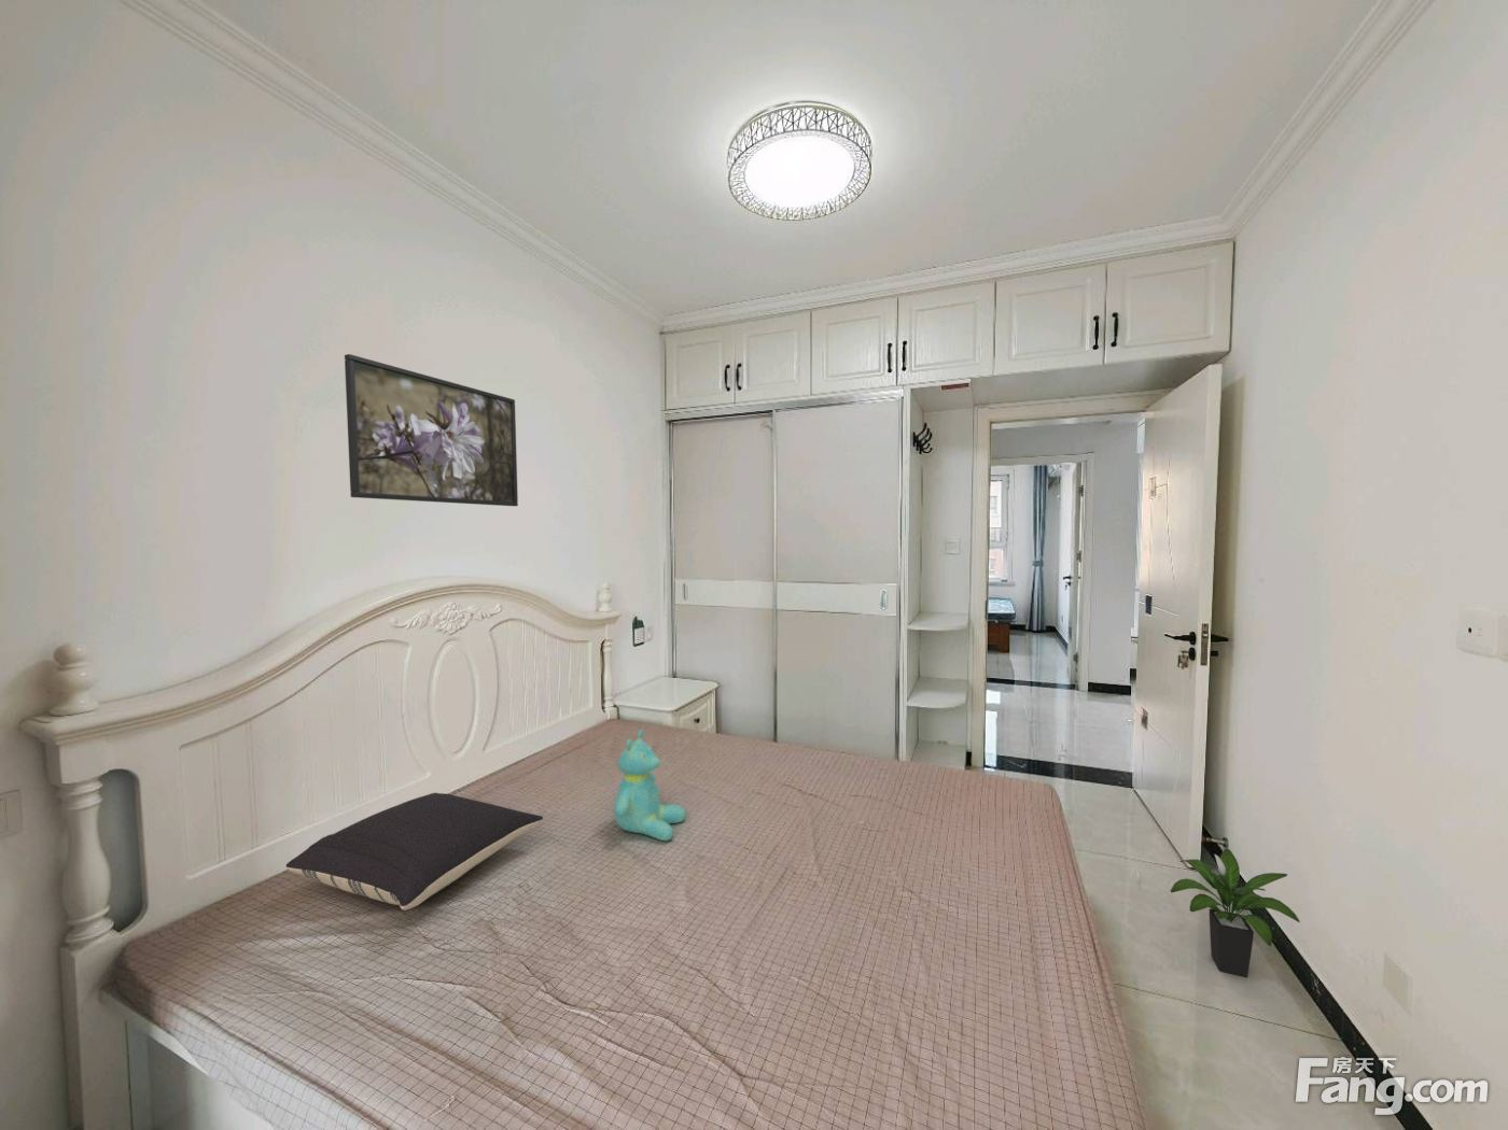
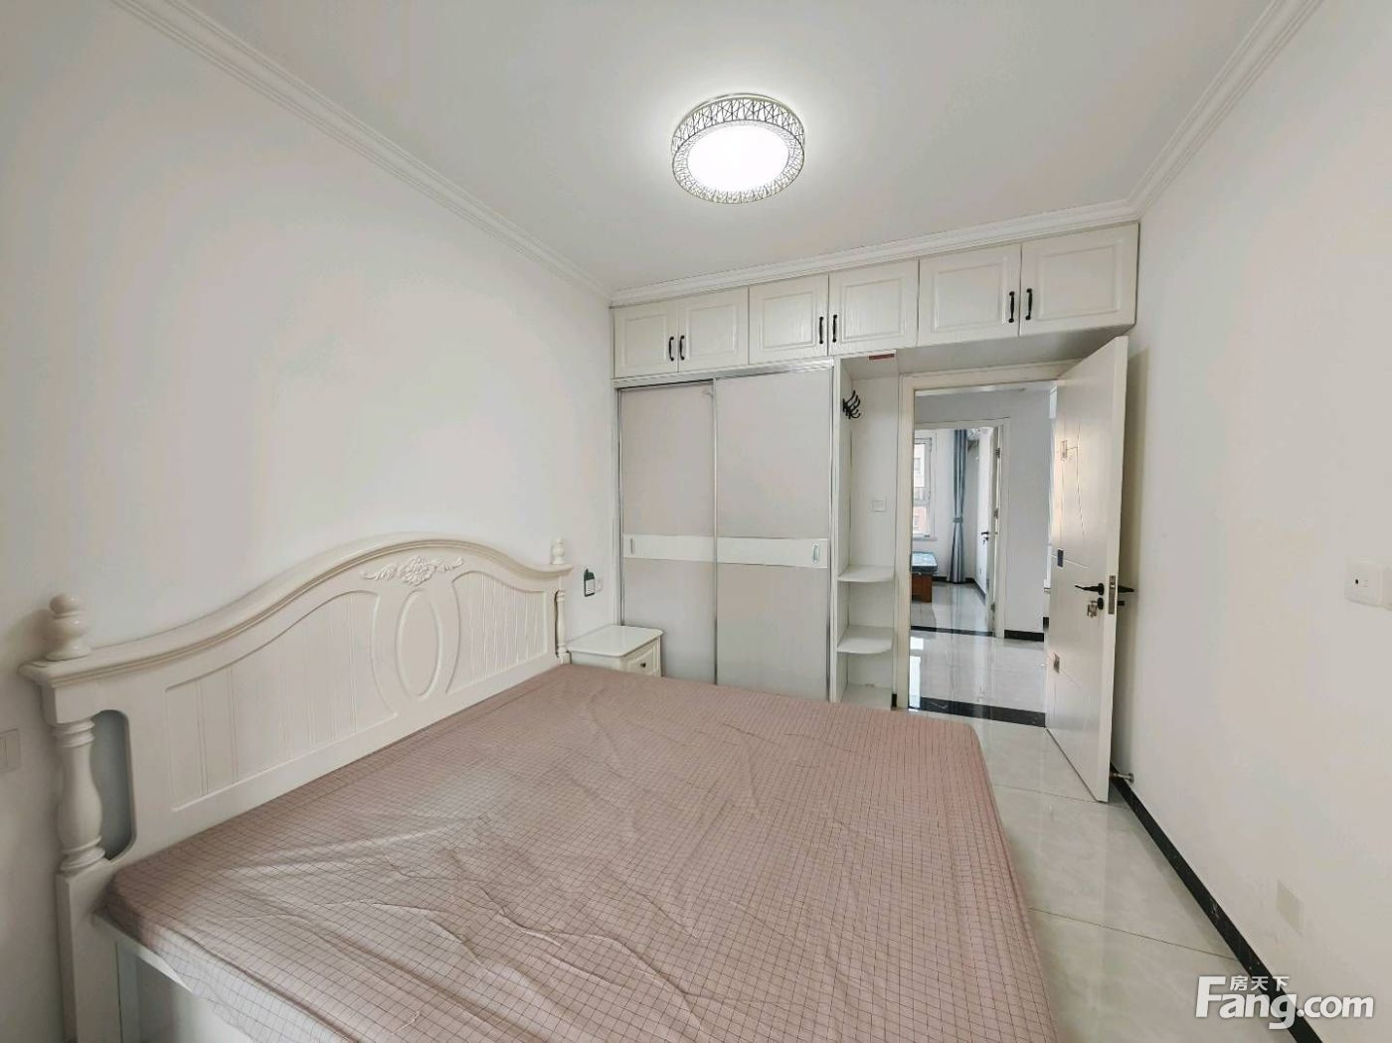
- teddy bear (648, 781)
- potted plant (1229, 912)
- pillow (424, 839)
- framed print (444, 442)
